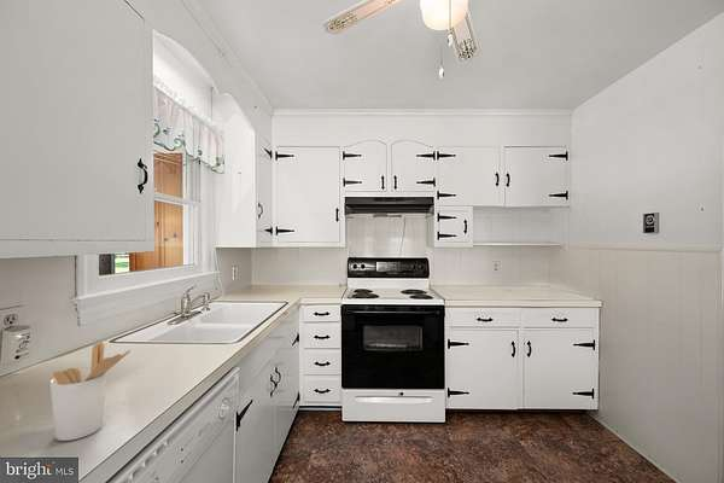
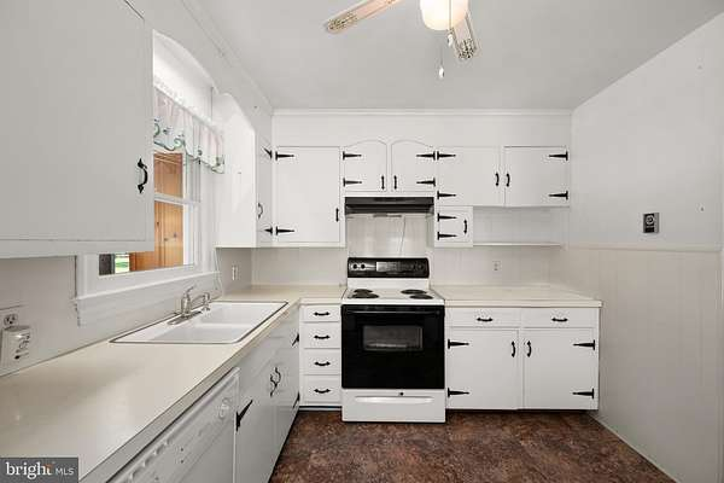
- utensil holder (91, 389)
